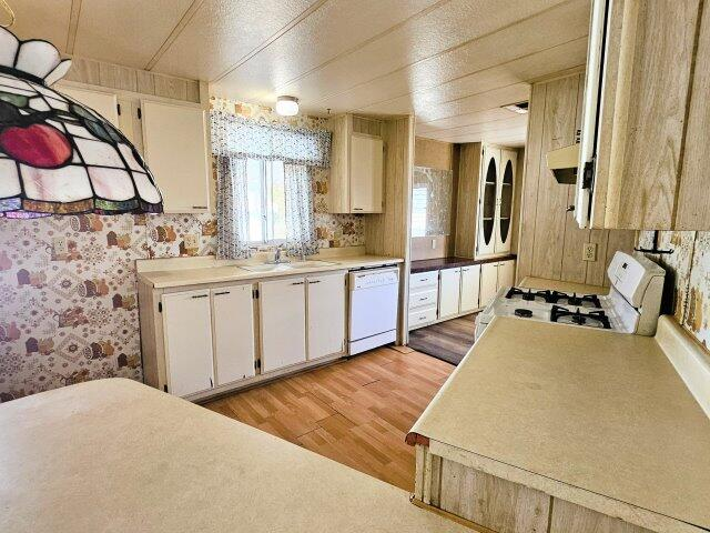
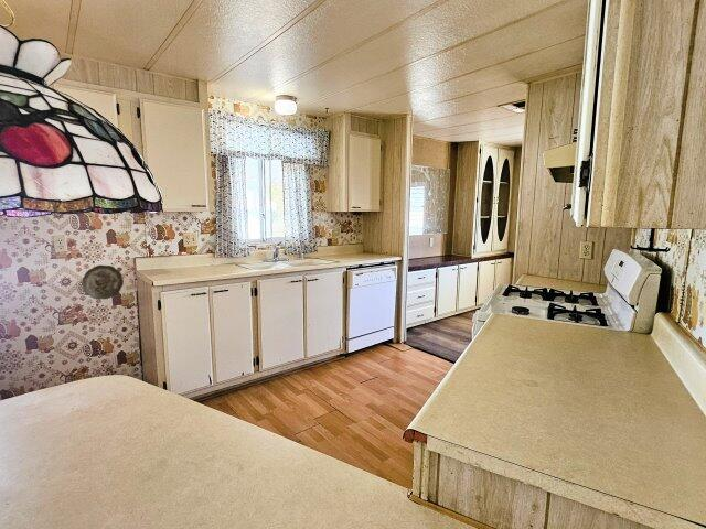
+ decorative plate (103, 281)
